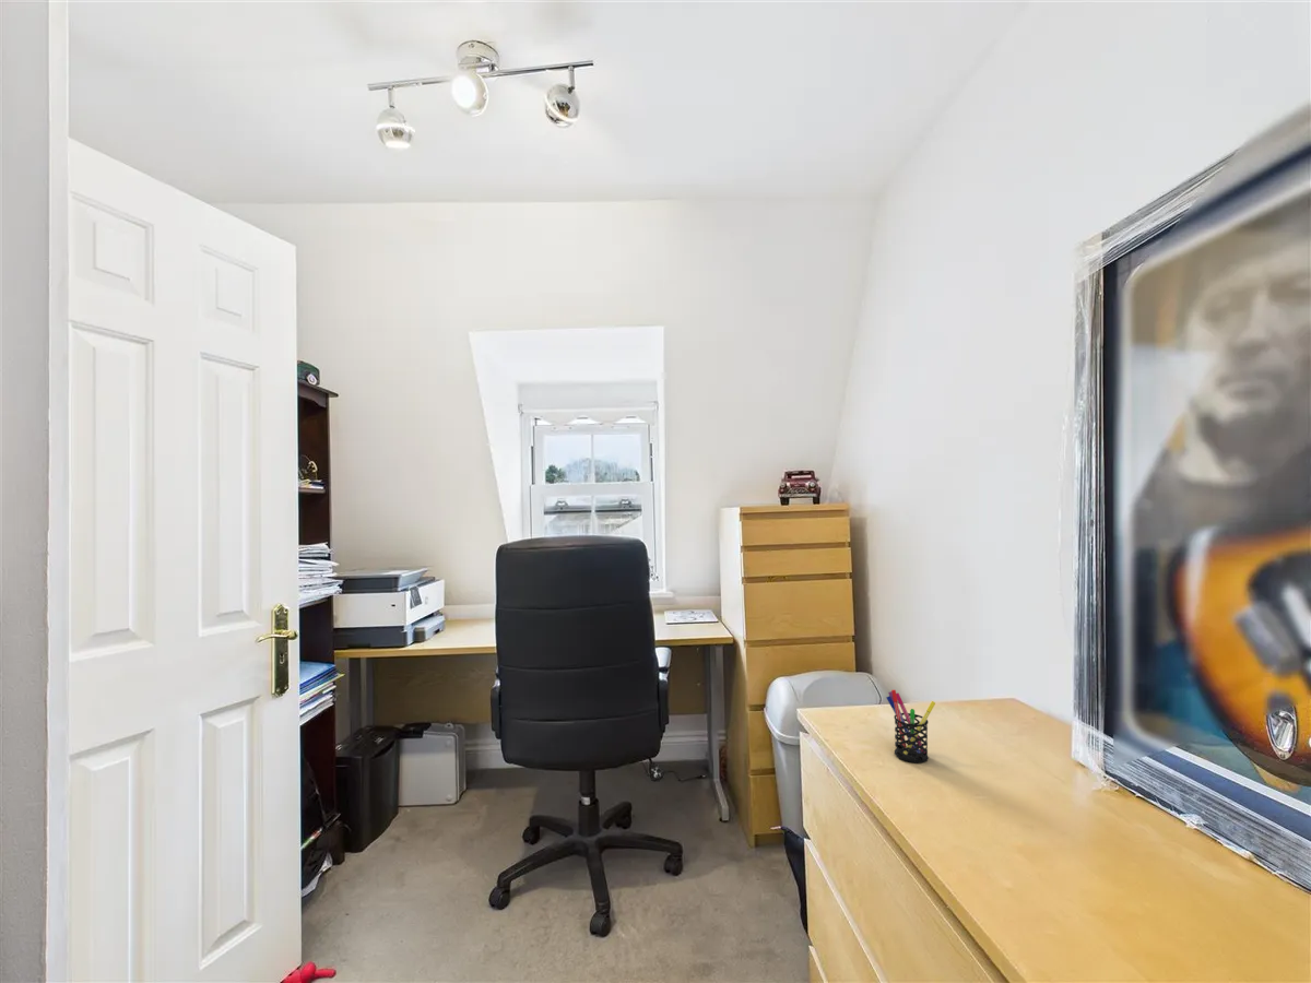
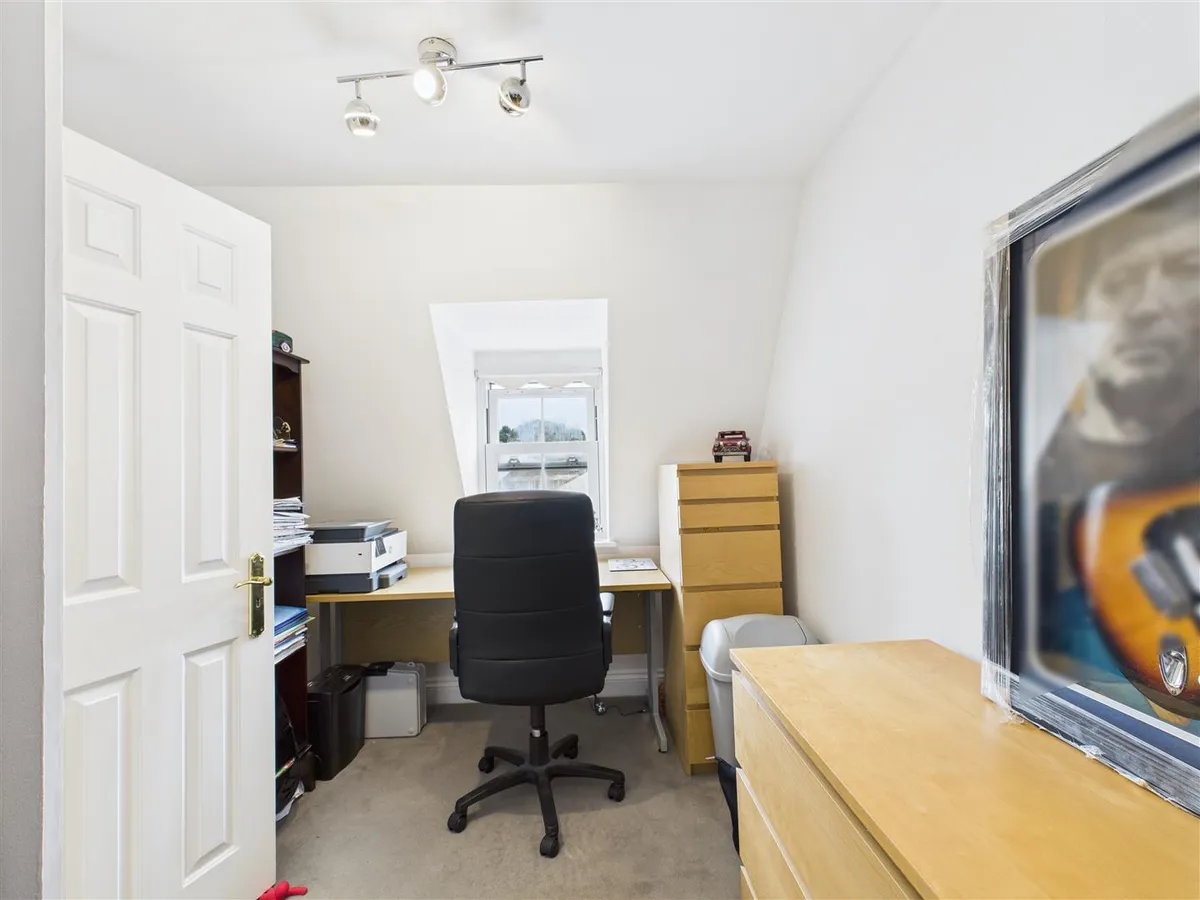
- pen holder (909, 724)
